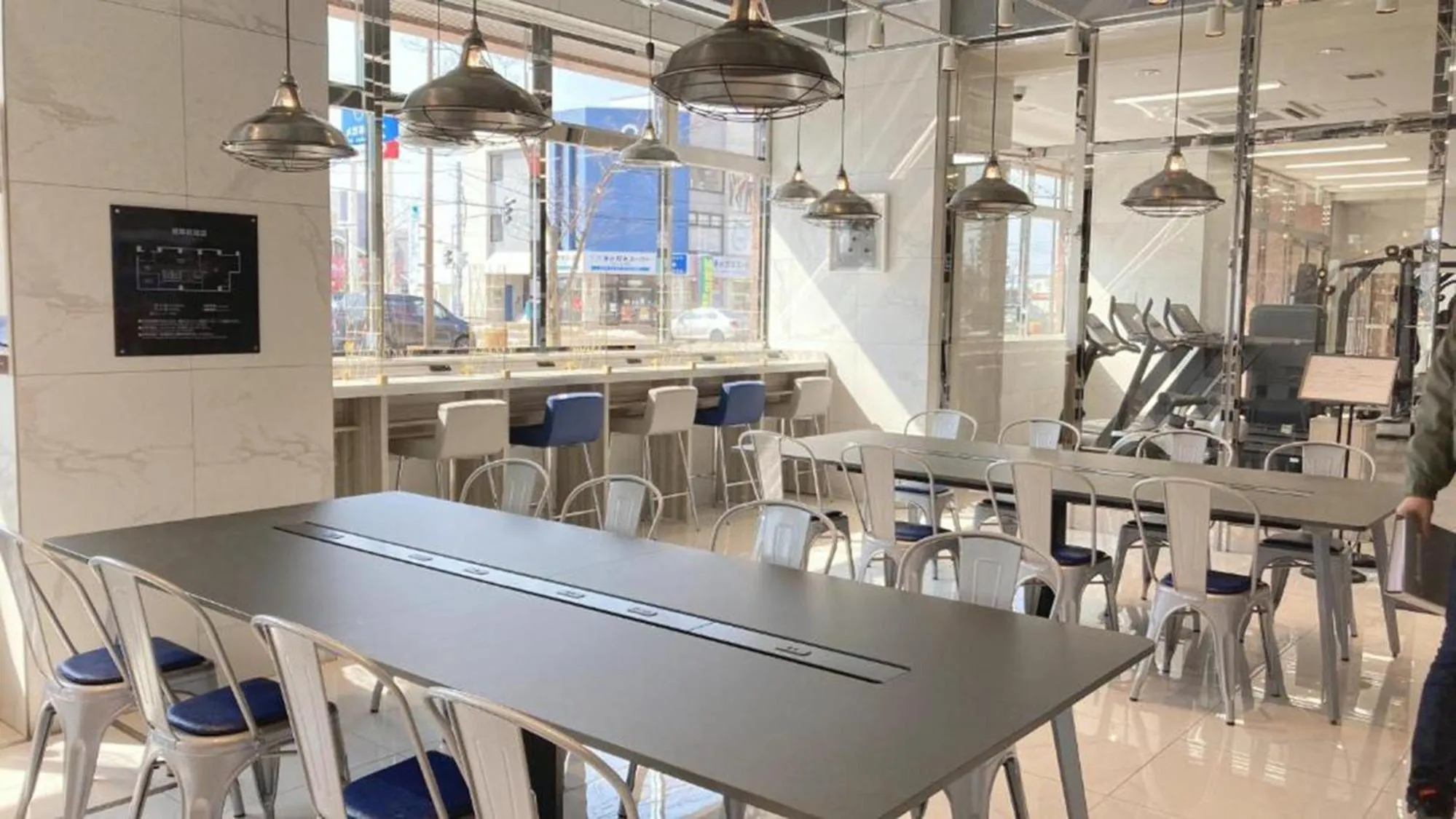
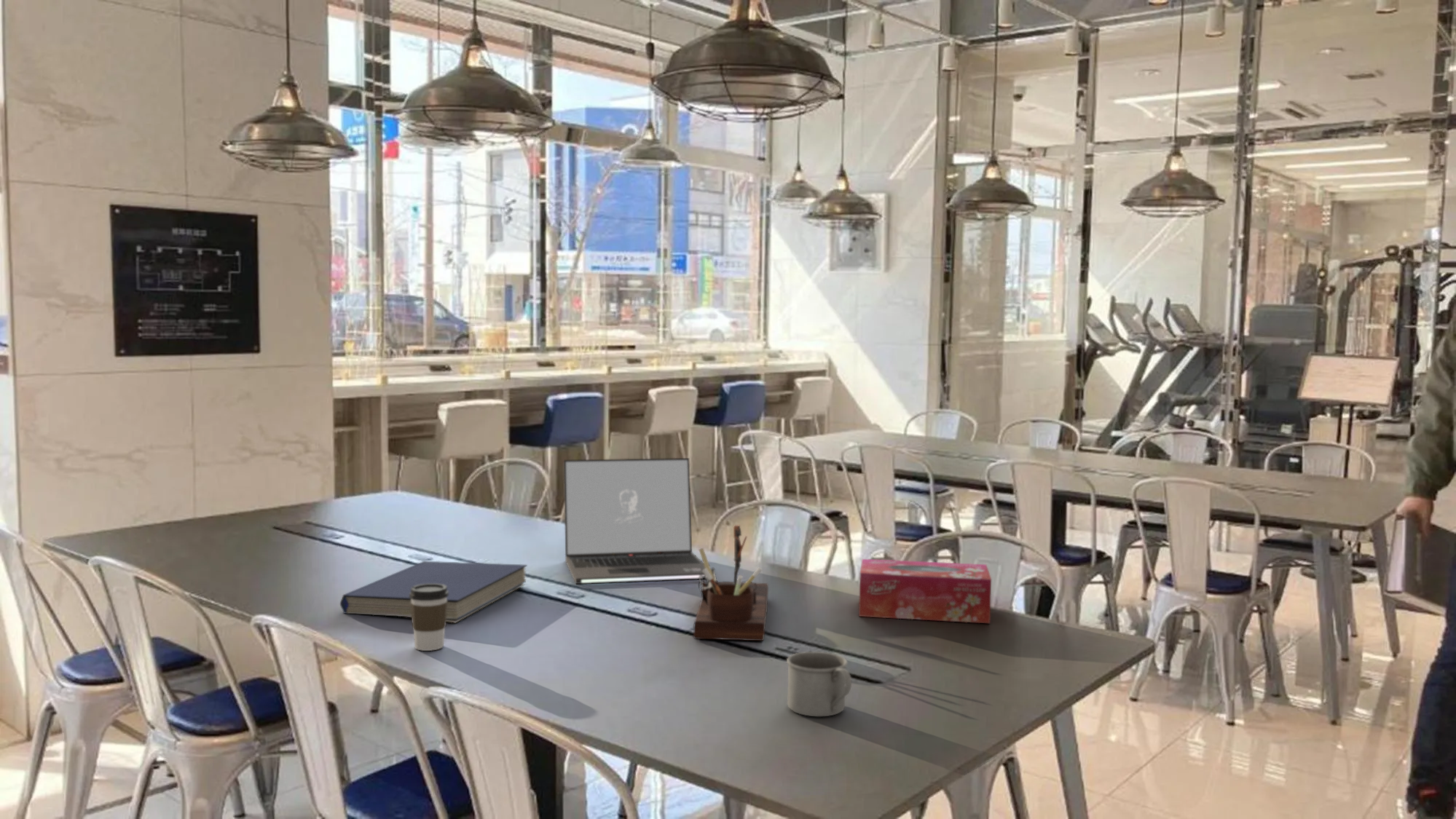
+ desk organizer (734, 578)
+ laptop (636, 517)
+ mug (820, 684)
+ tissue box (924, 590)
+ book (435, 583)
+ coffee cup (429, 617)
